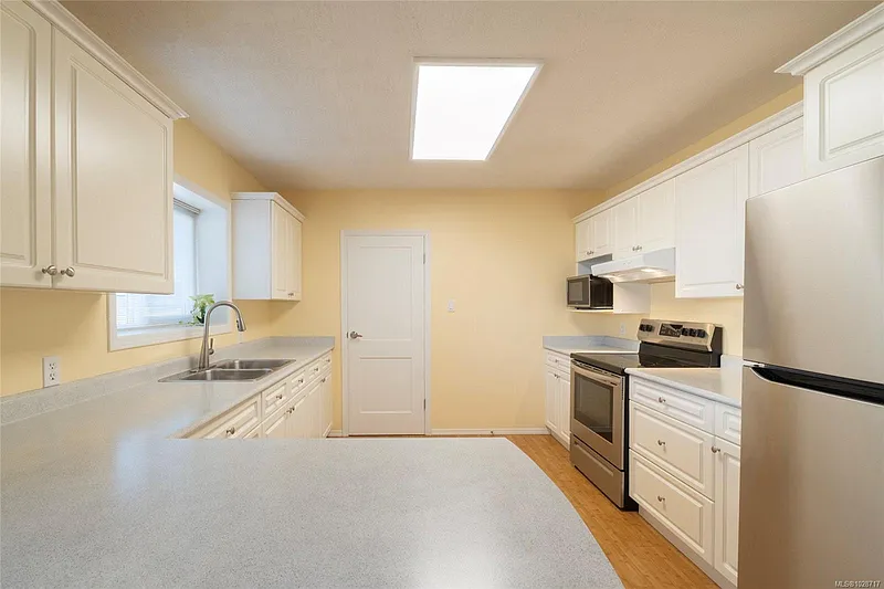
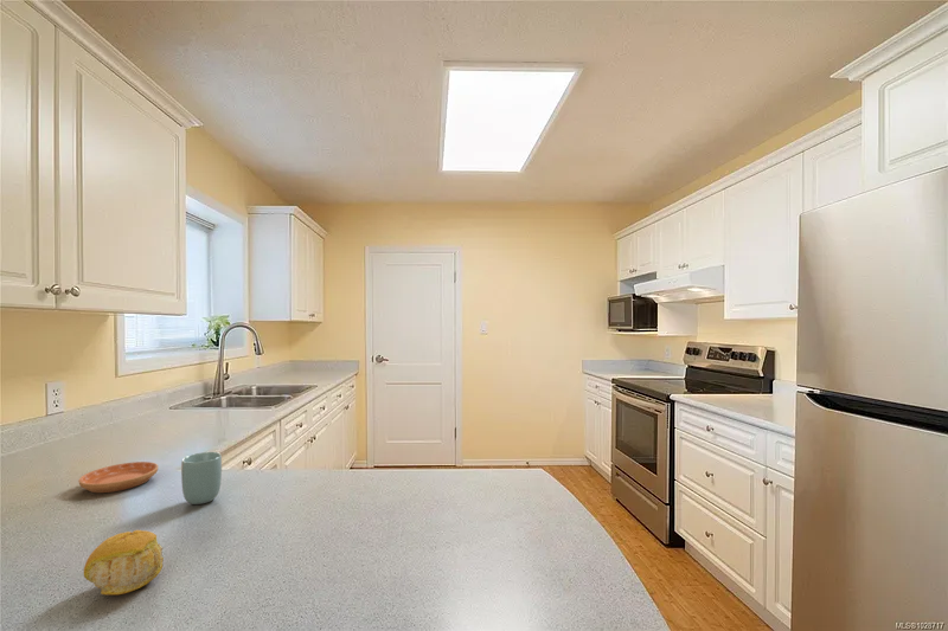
+ fruit (127, 558)
+ saucer (120, 477)
+ cup (201, 478)
